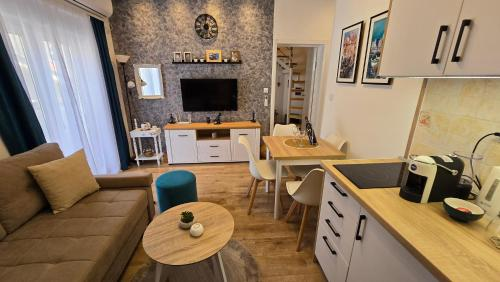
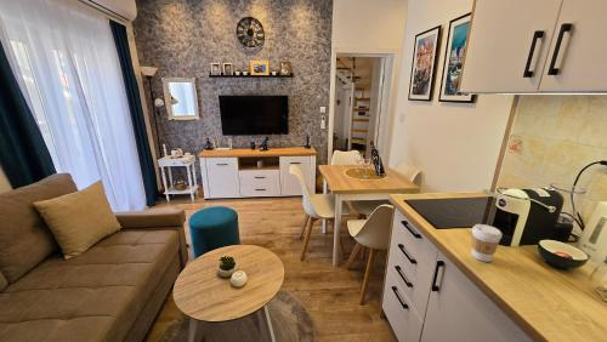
+ coffee cup (484, 243)
